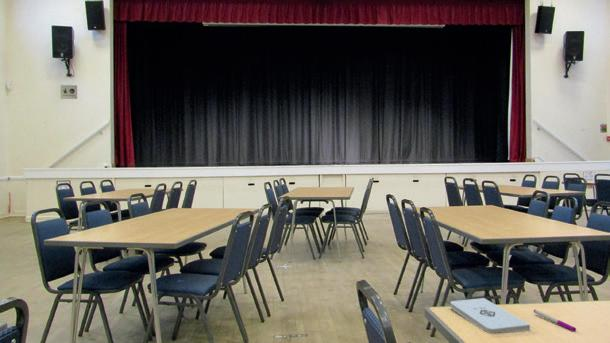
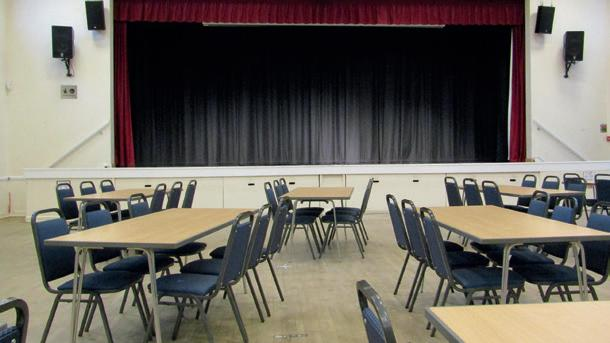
- pen (553, 319)
- notepad (486, 315)
